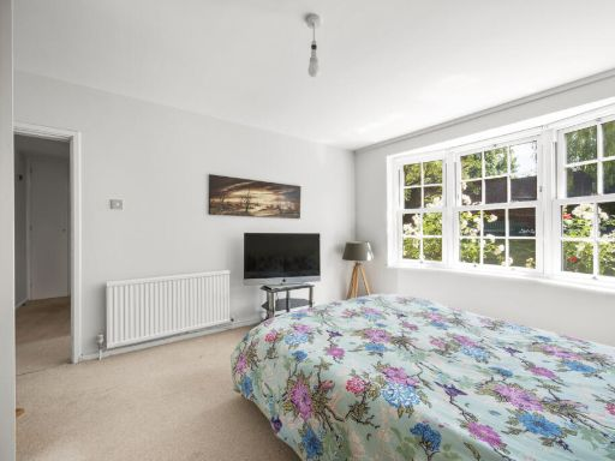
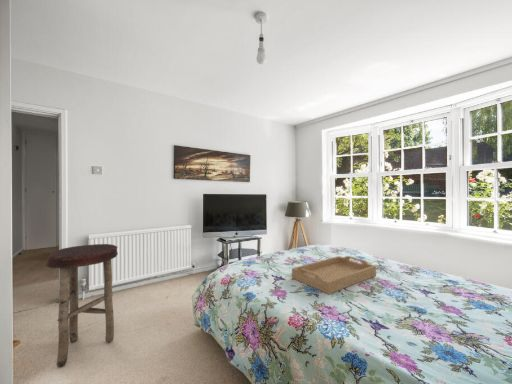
+ stool (87, 303)
+ serving tray (334, 270)
